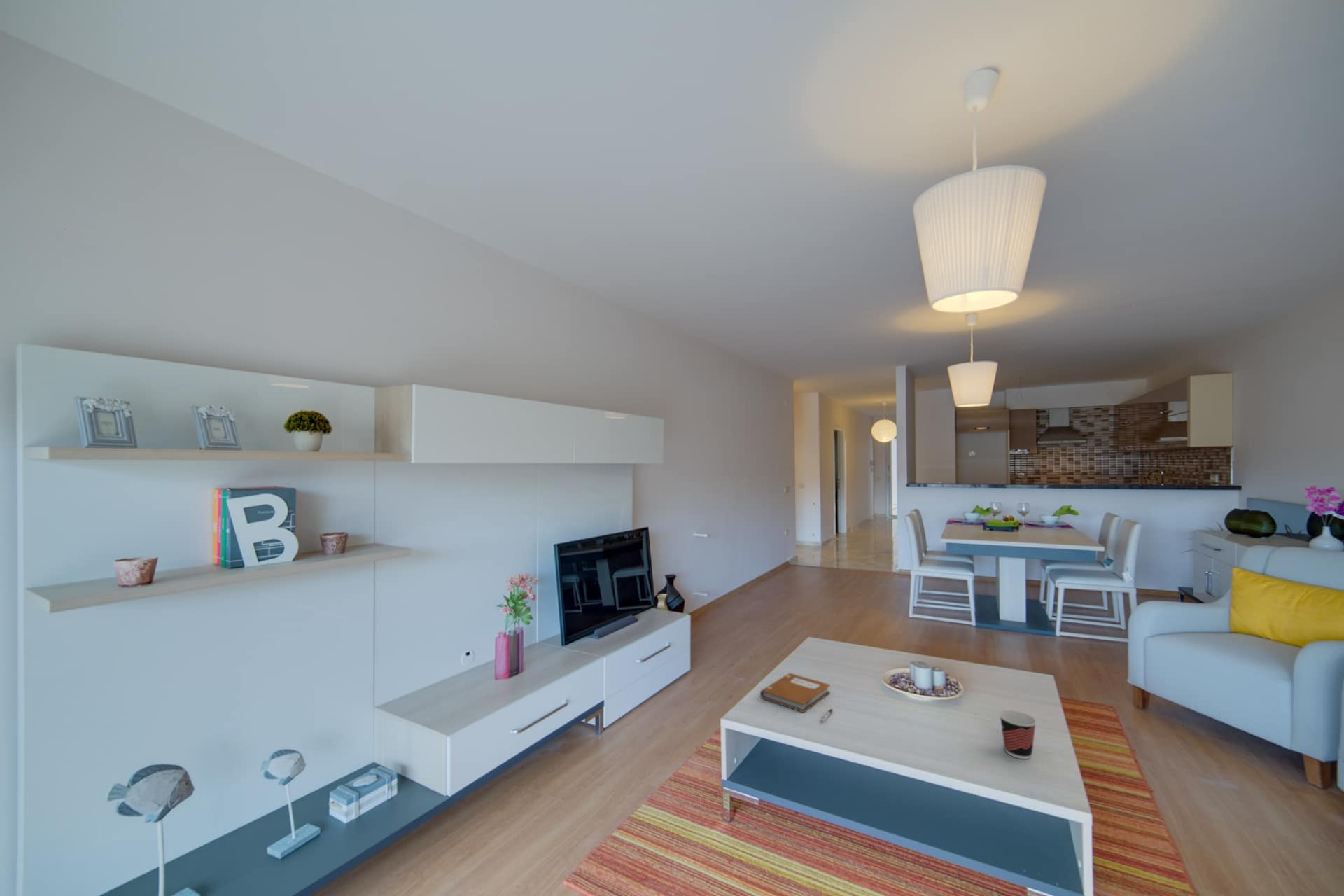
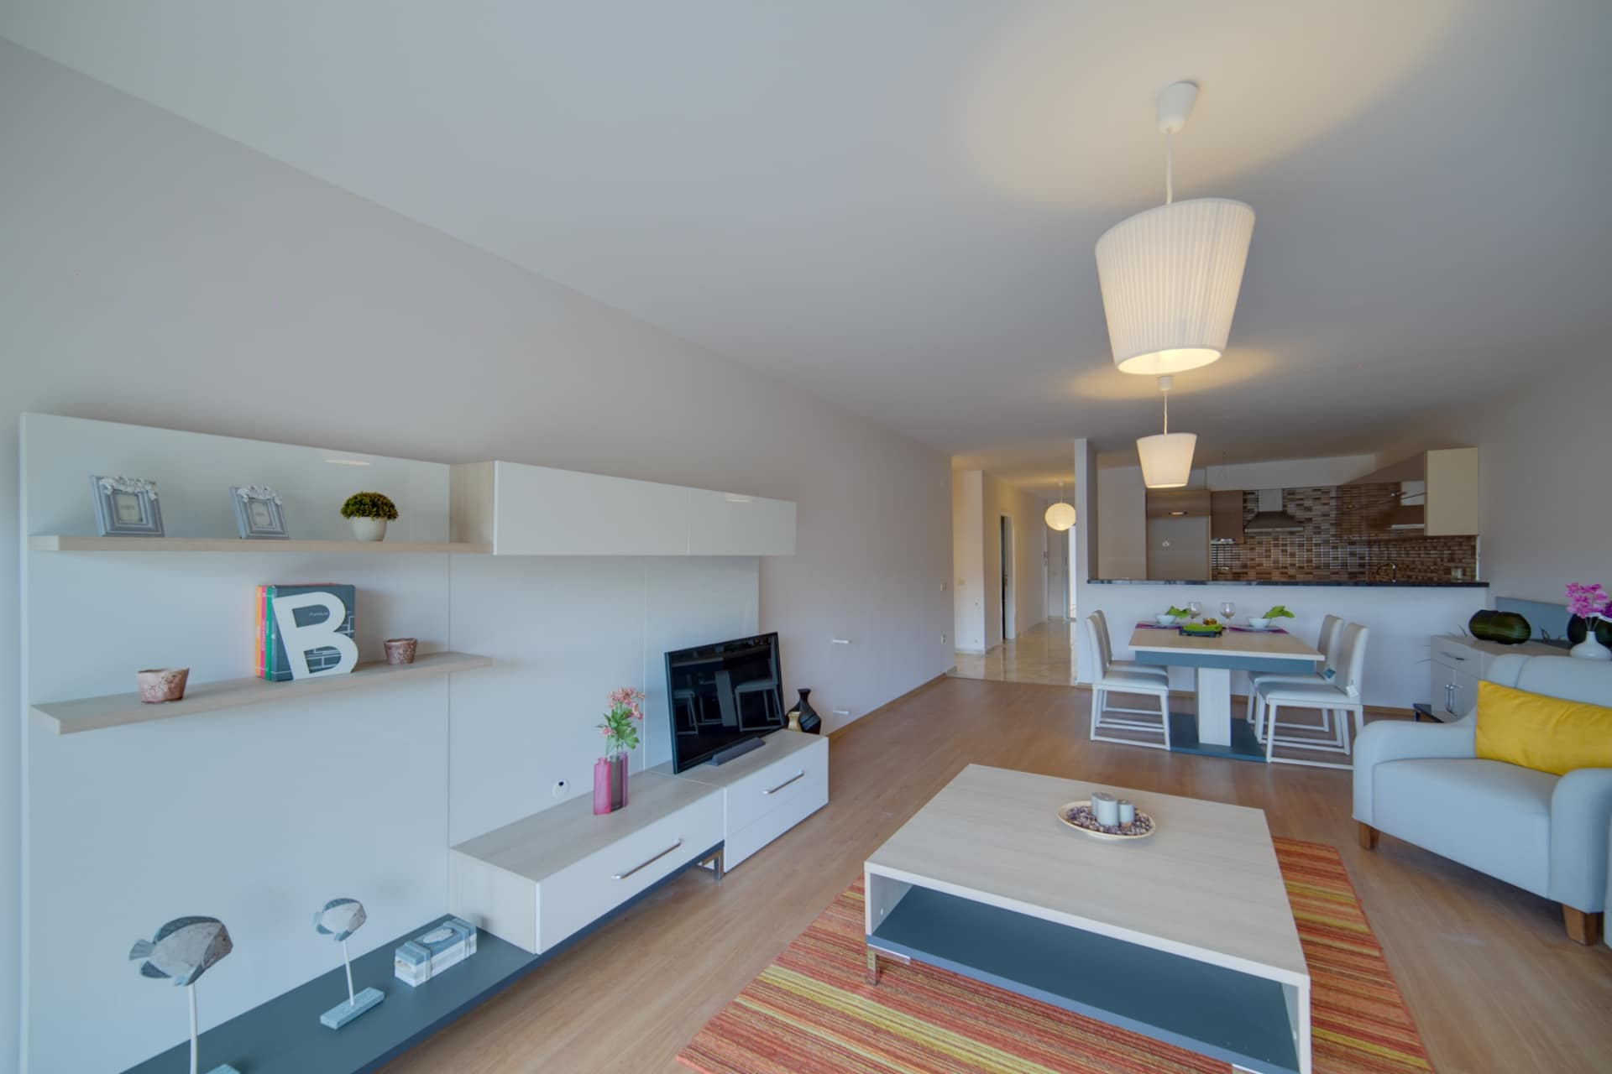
- notebook (796, 690)
- cup (1018, 735)
- pen (827, 714)
